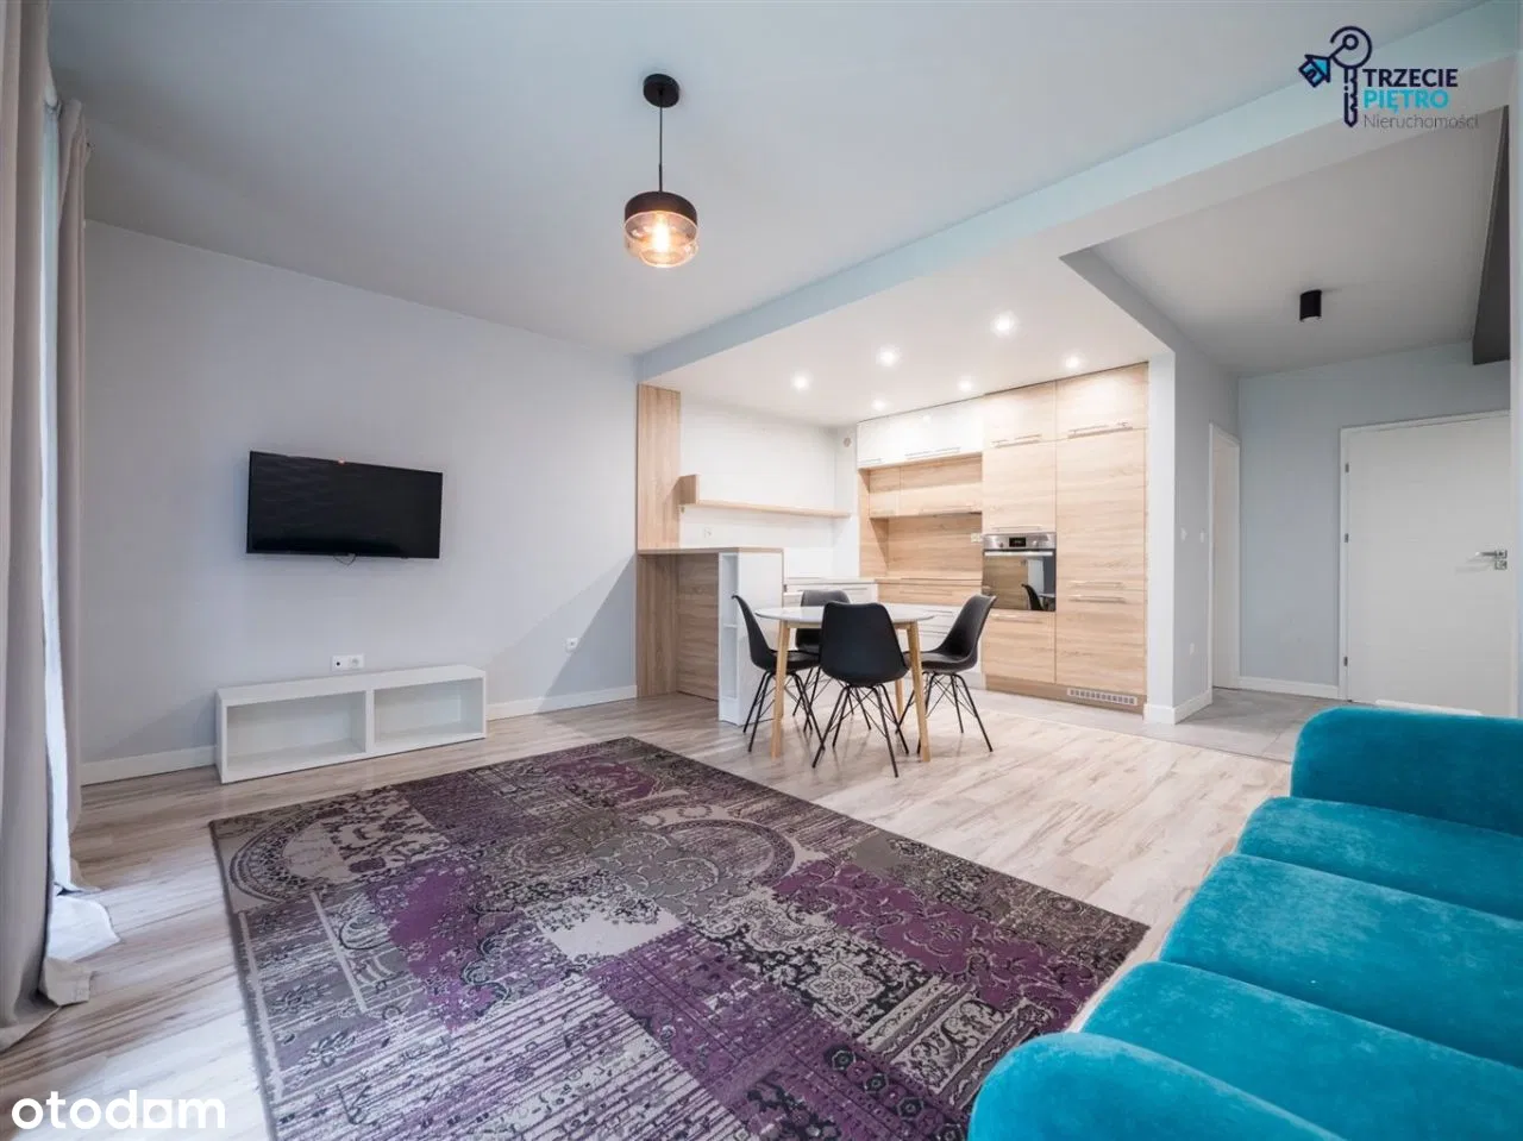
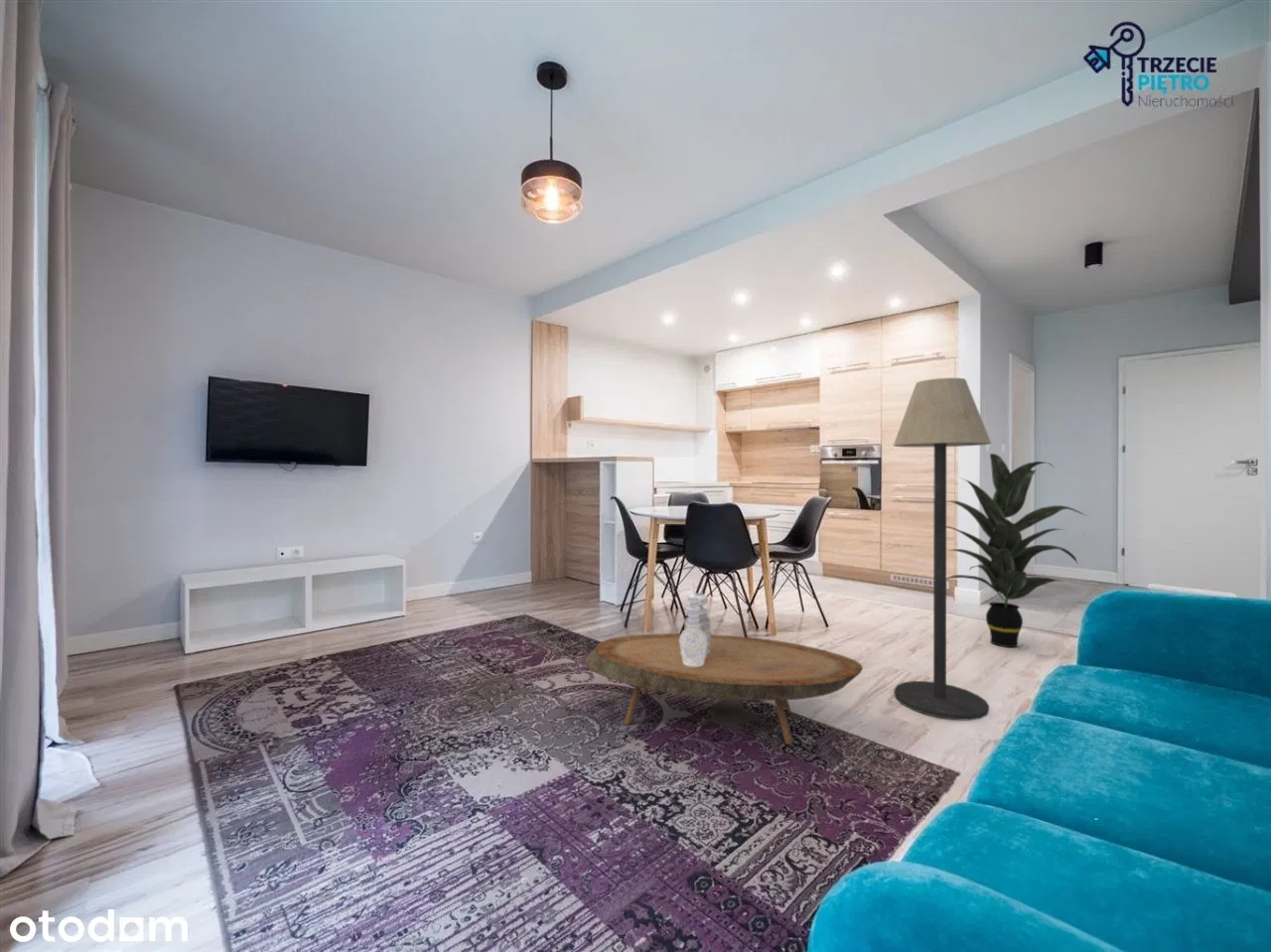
+ decorative vase (695, 615)
+ indoor plant (1005, 547)
+ floor lamp (939, 541)
+ coffee table (715, 686)
